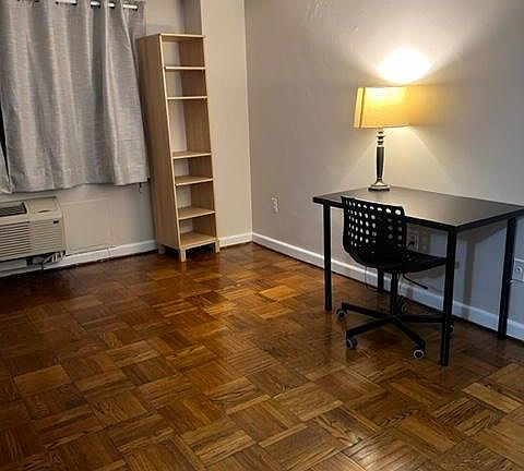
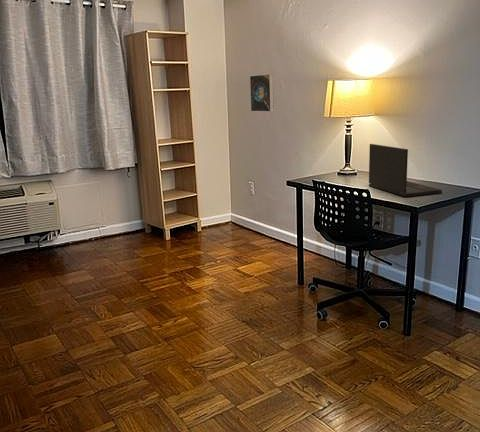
+ laptop (404, 167)
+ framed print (261, 93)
